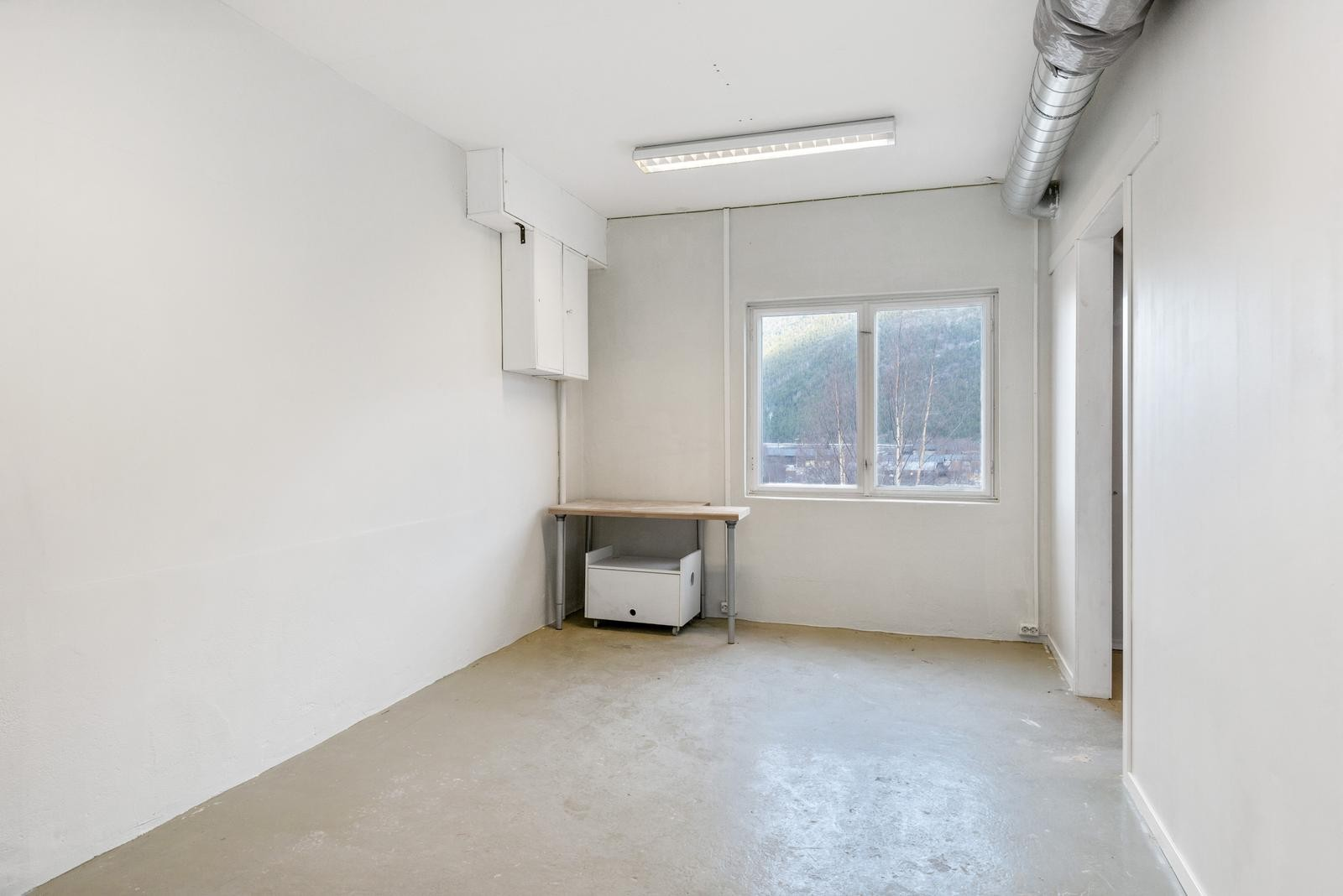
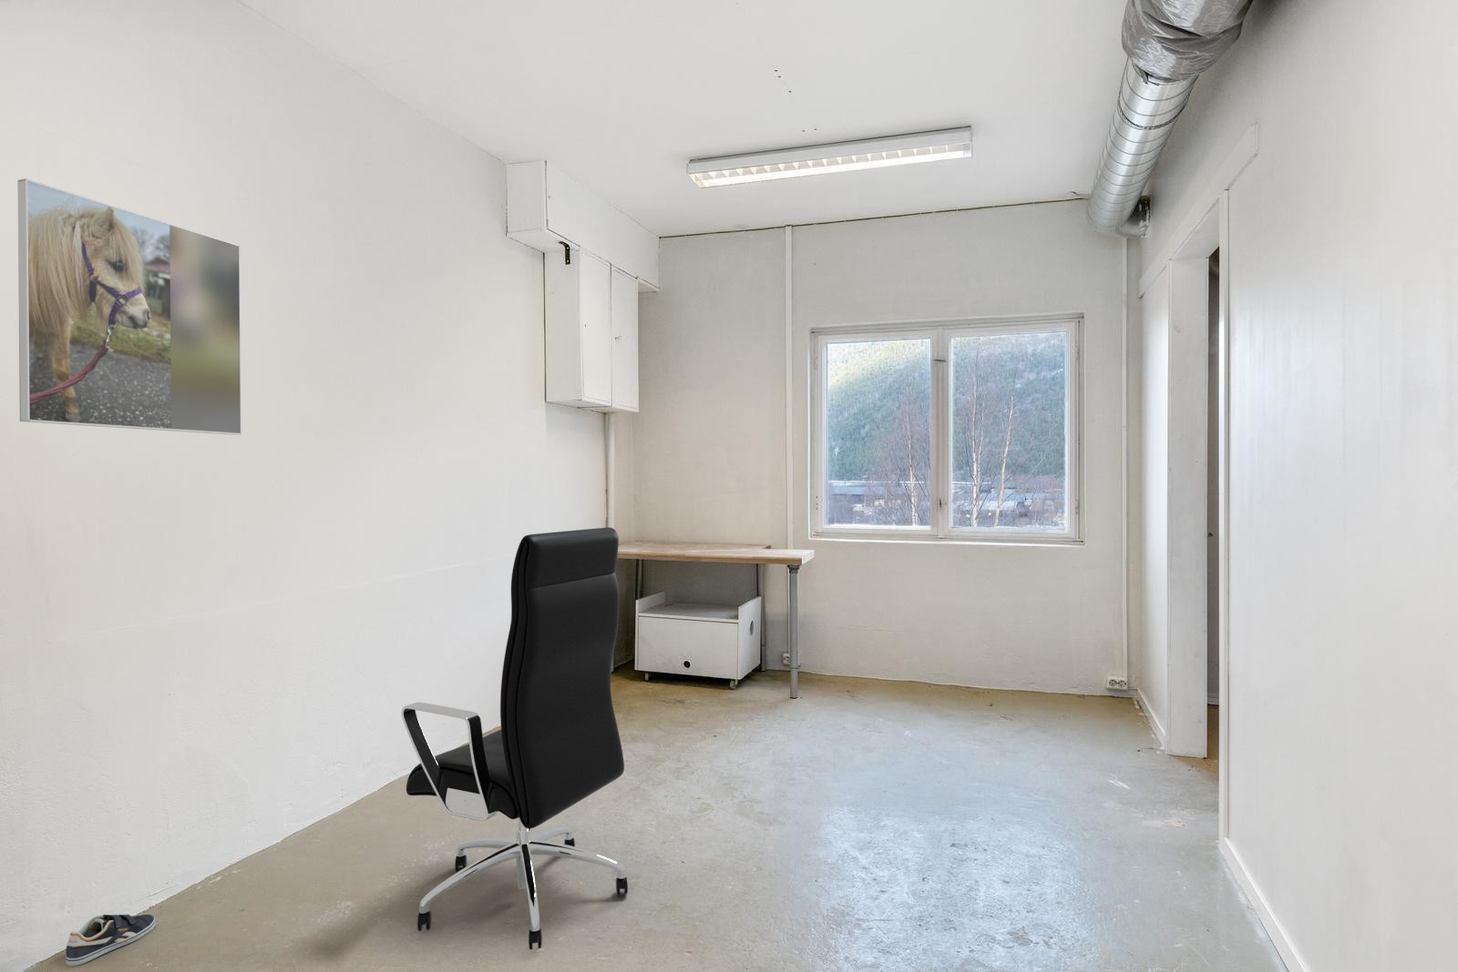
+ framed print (143, 322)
+ sneaker (113, 929)
+ office chair (521, 711)
